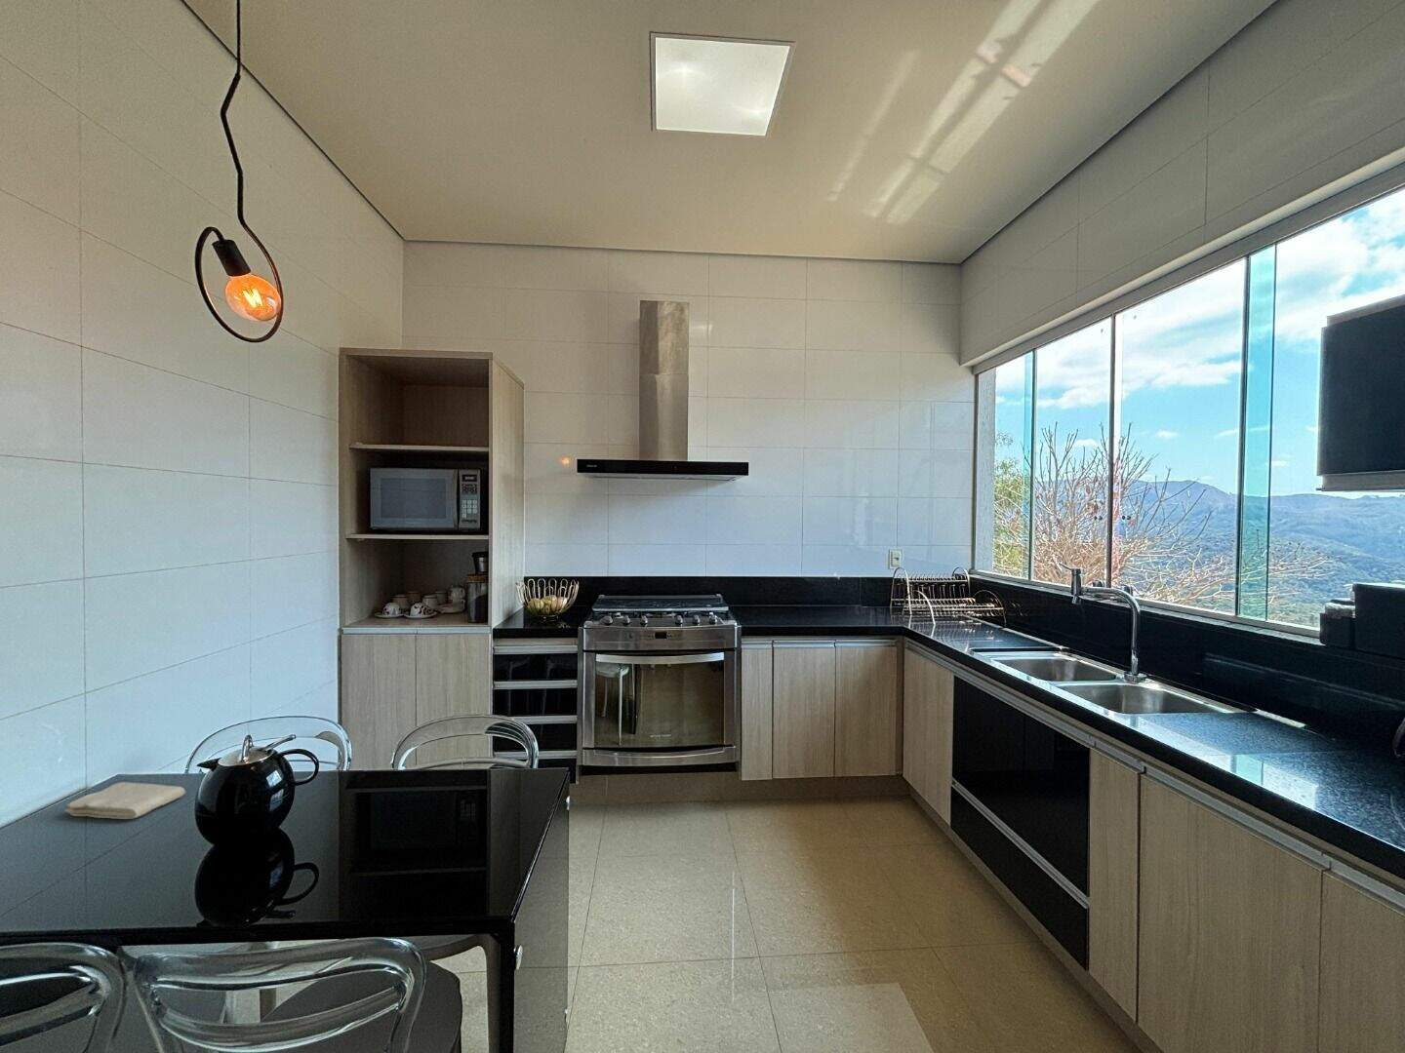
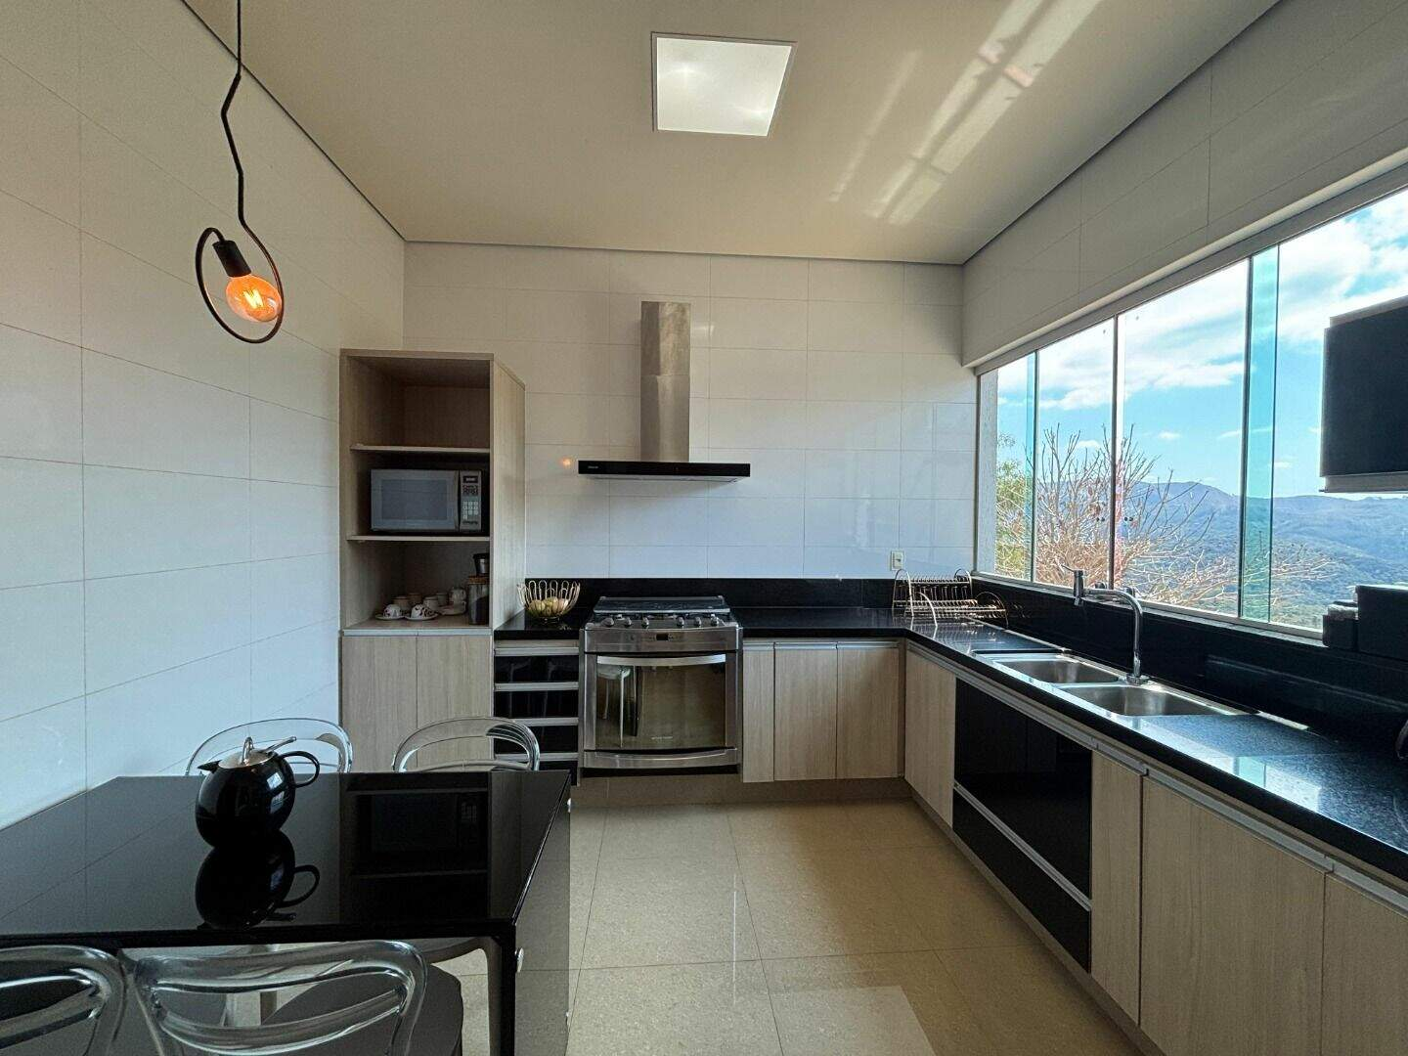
- washcloth (126, 799)
